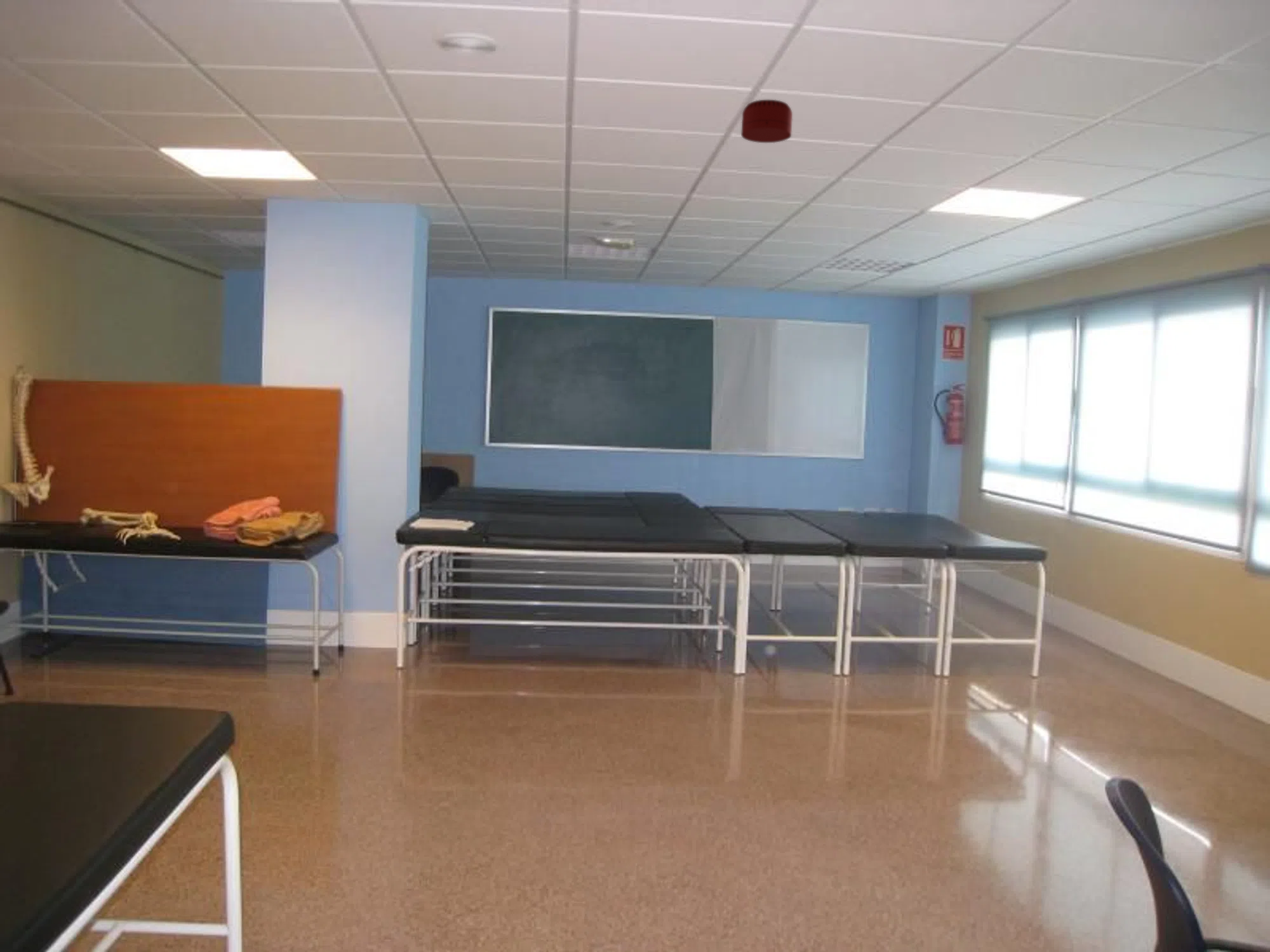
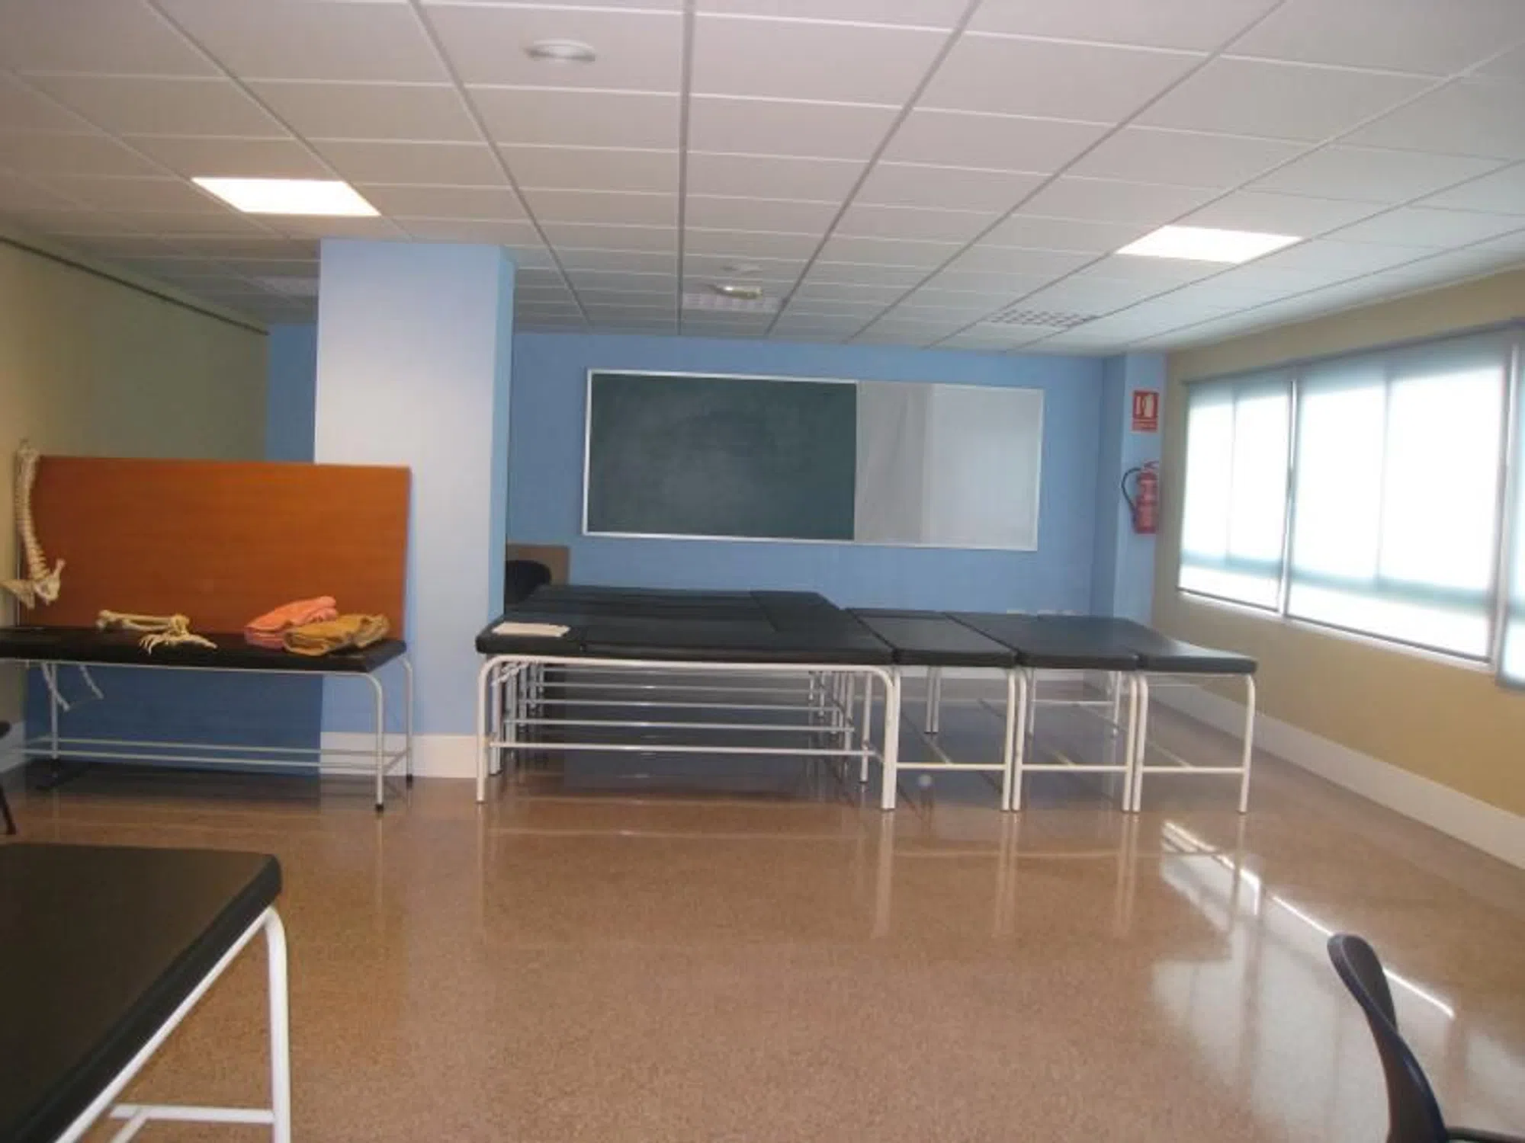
- smoke detector (766, 121)
